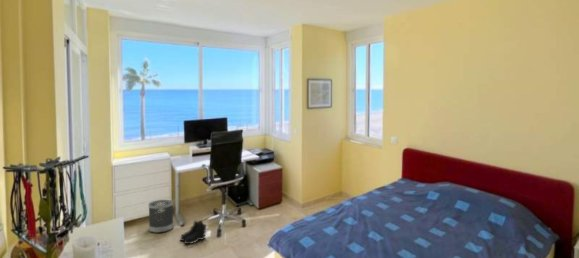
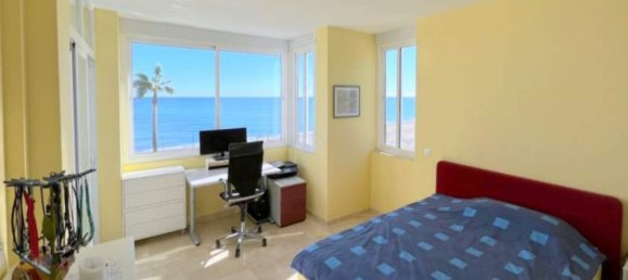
- wastebasket (161, 215)
- boots (193, 231)
